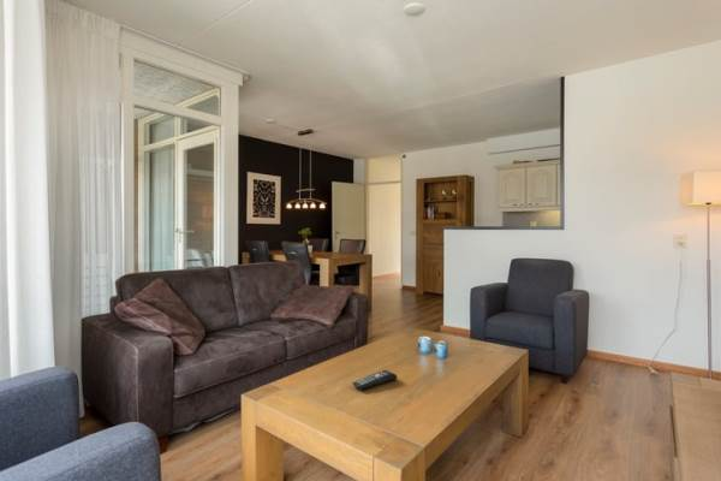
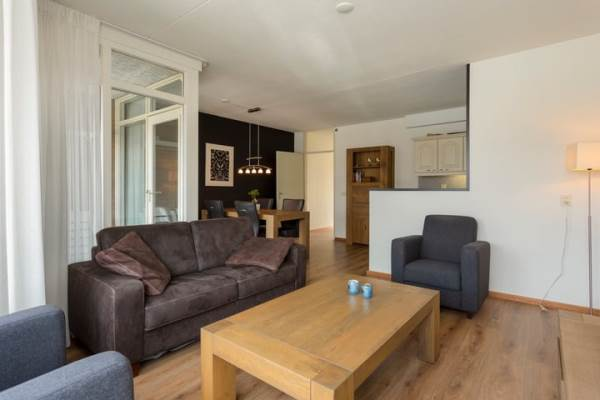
- remote control (375, 379)
